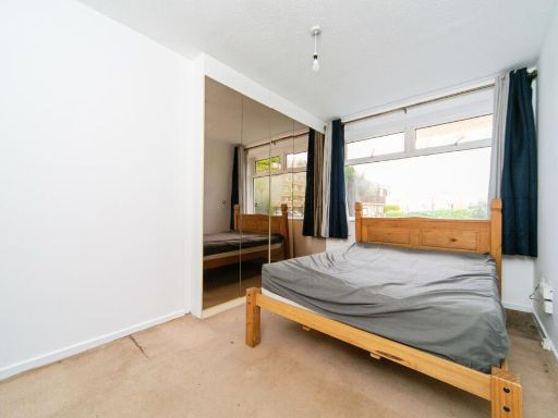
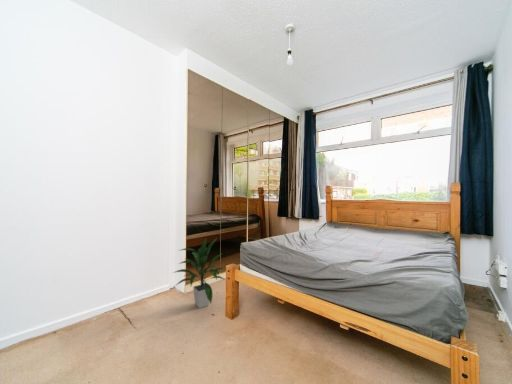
+ indoor plant (201, 272)
